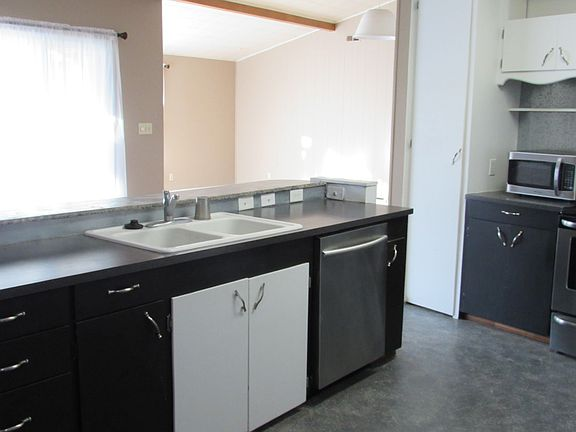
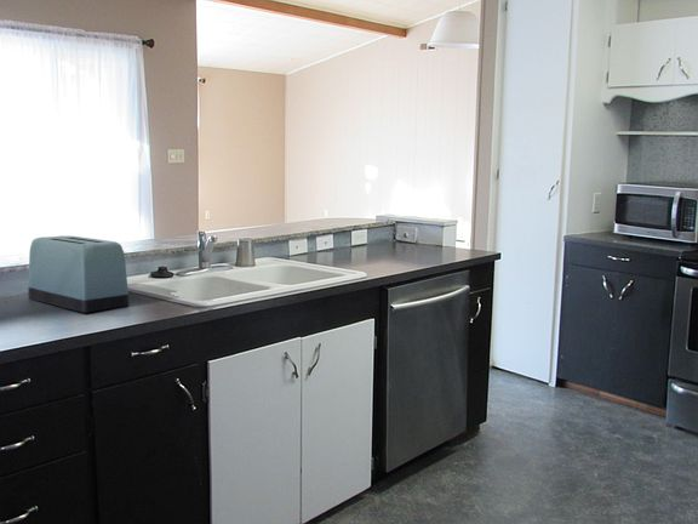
+ toaster (75, 270)
